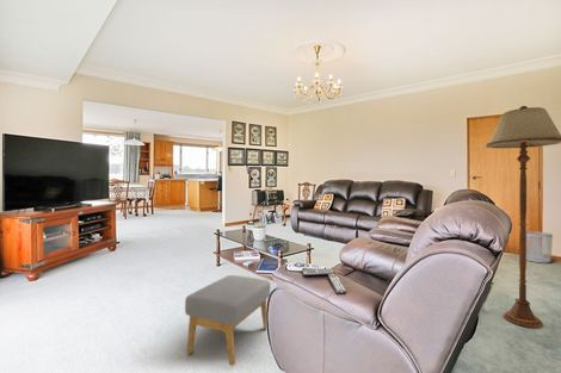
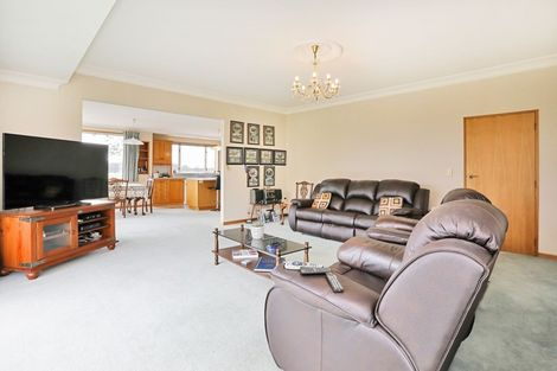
- floor lamp (522, 213)
- footstool (230, 312)
- waste bin (536, 247)
